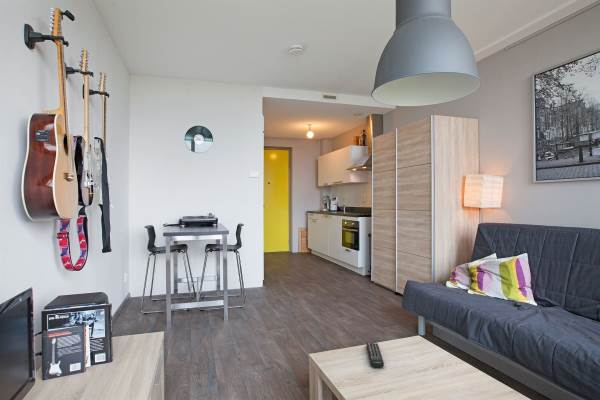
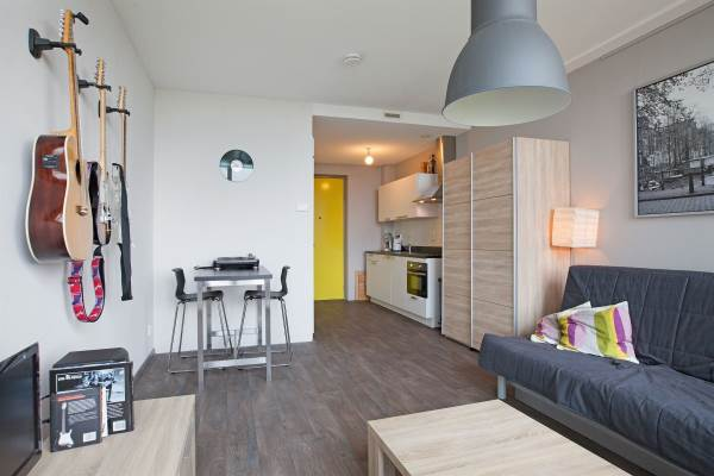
- remote control (374, 354)
